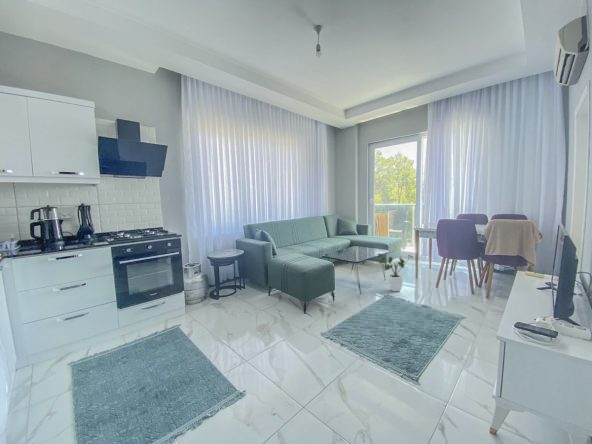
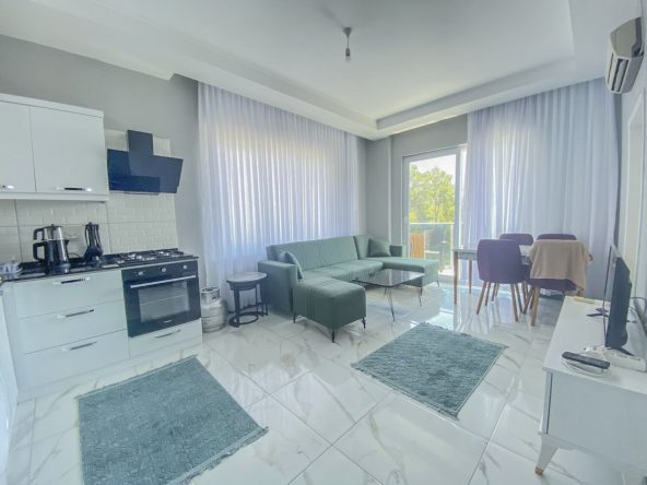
- house plant (393, 271)
